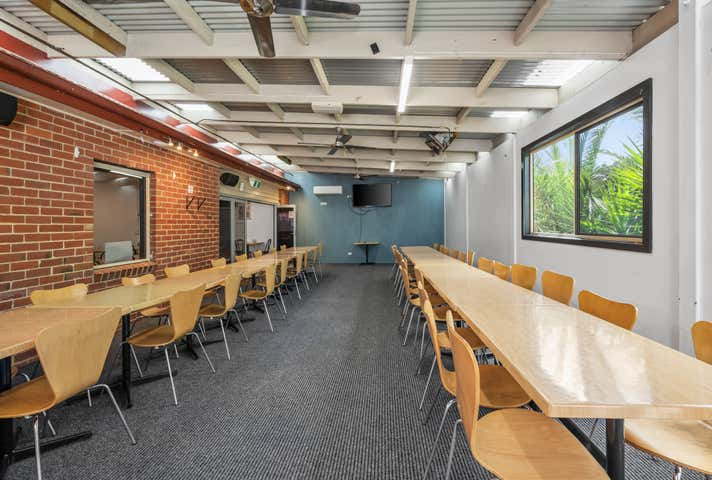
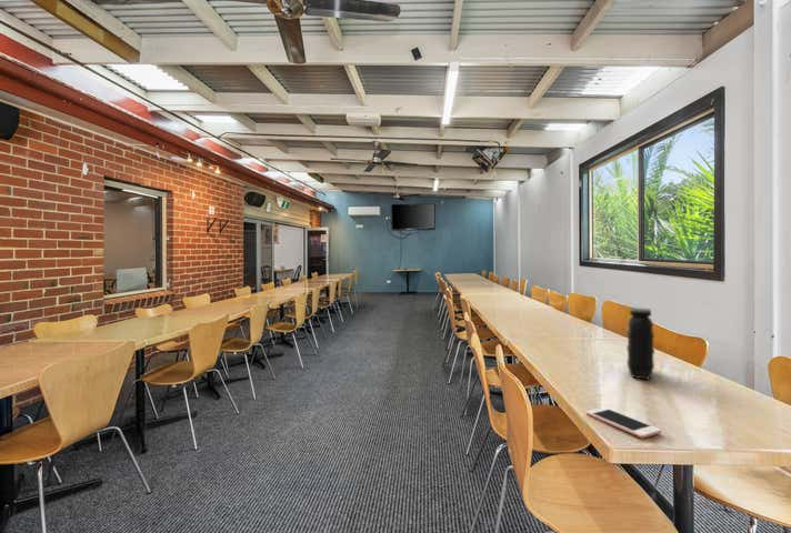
+ cell phone (621, 421)
+ water jug (640, 341)
